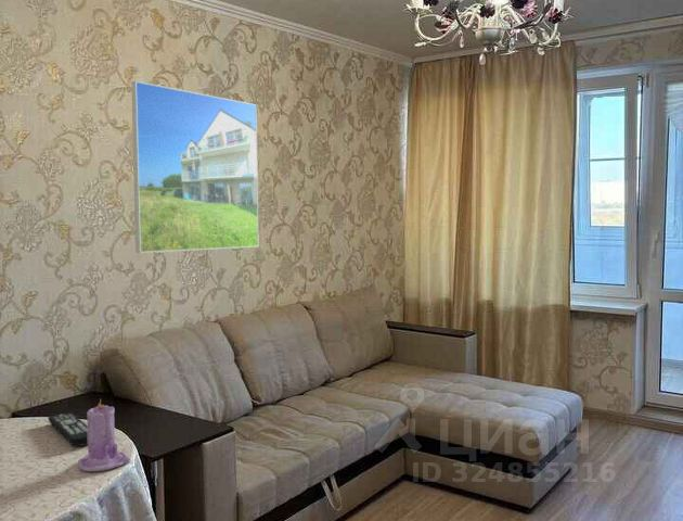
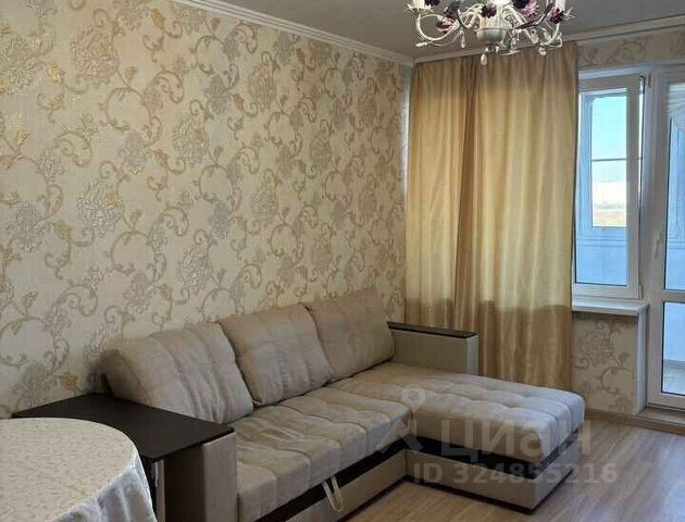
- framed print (201, 171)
- remote control (72, 428)
- candle (101, 430)
